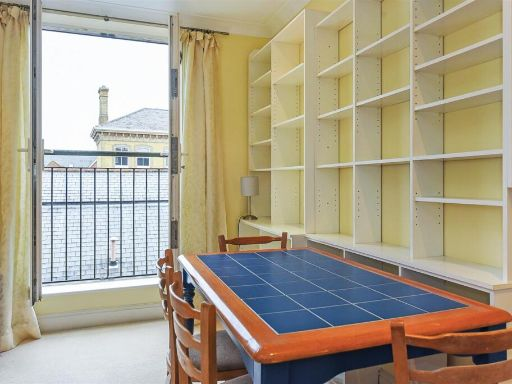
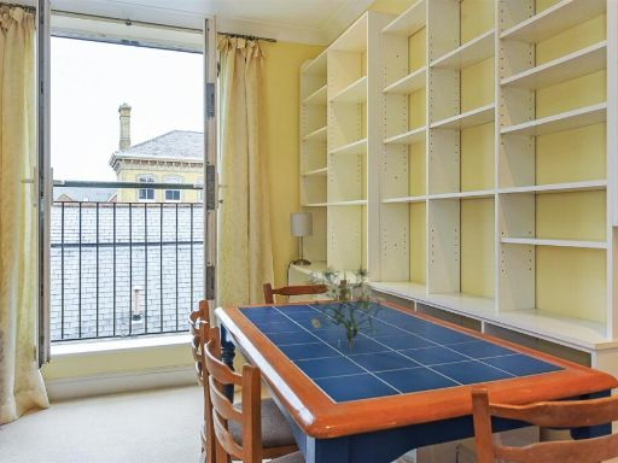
+ flower bouquet (344, 304)
